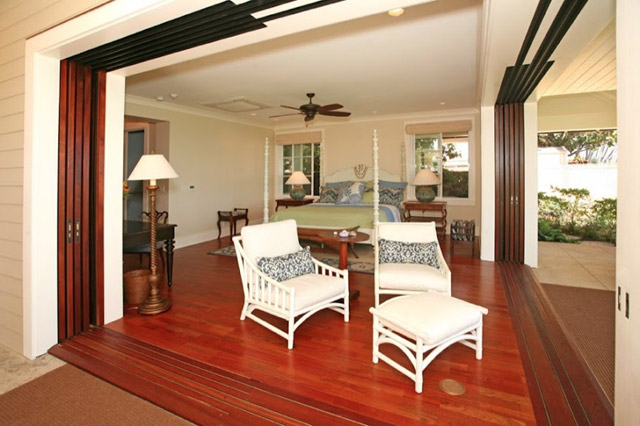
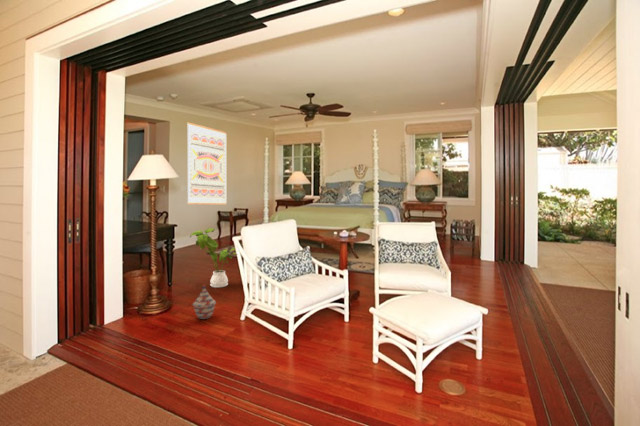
+ wall art (208, 166)
+ woven basket (204, 301)
+ house plant (214, 258)
